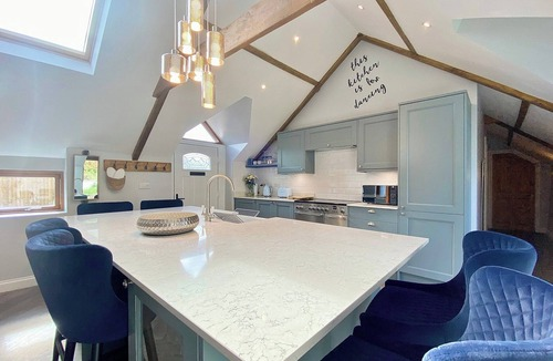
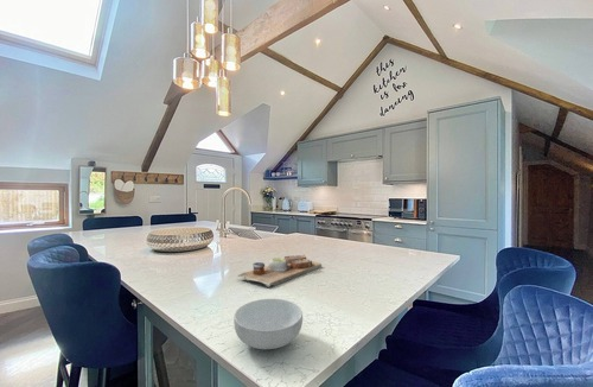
+ cutting board (283, 265)
+ cereal bowl (268, 325)
